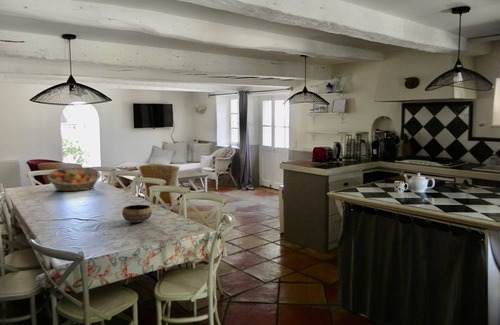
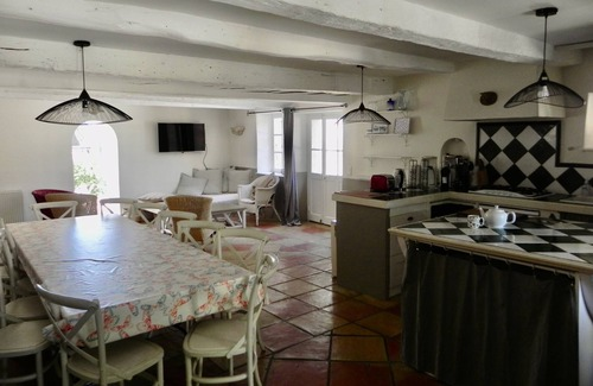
- fruit basket (75, 178)
- bowl (137, 214)
